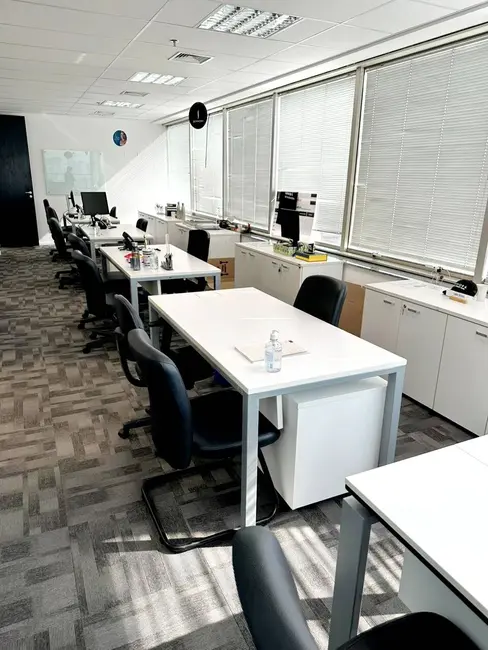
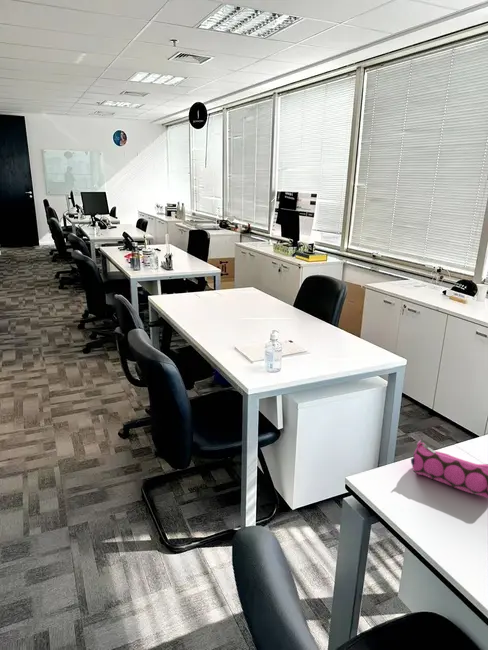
+ pencil case (453, 468)
